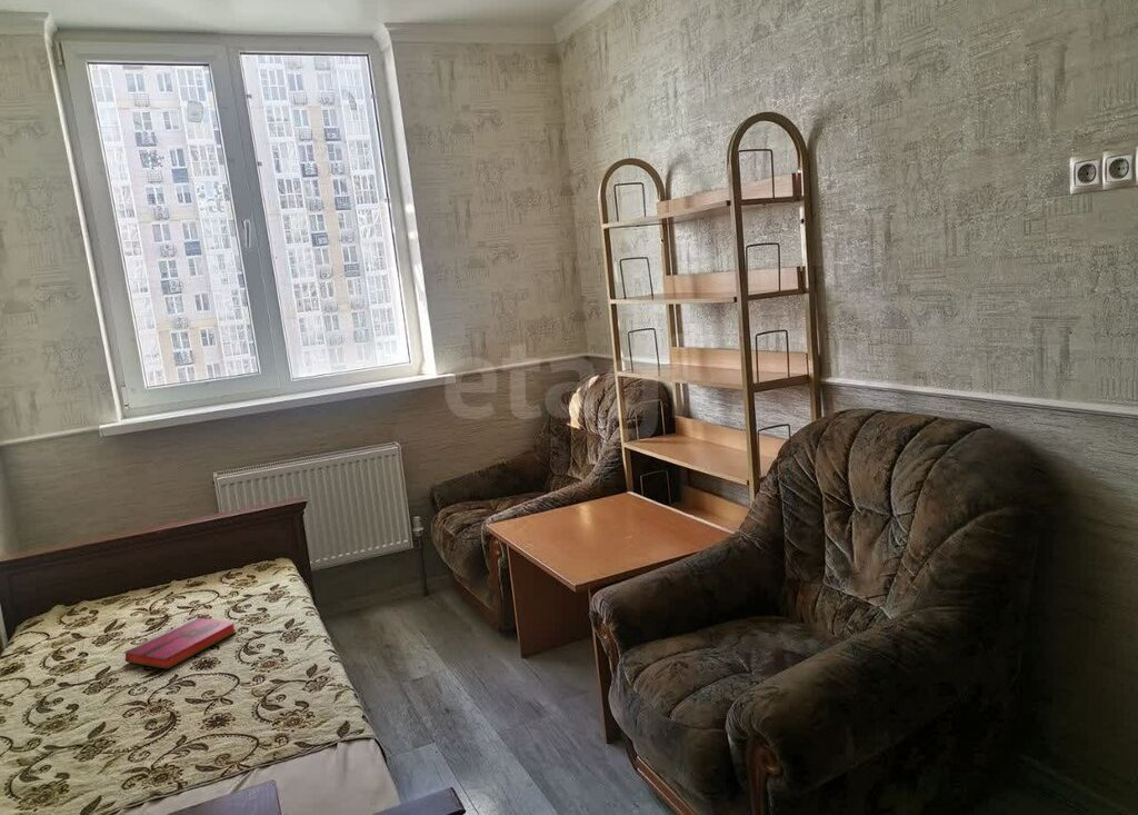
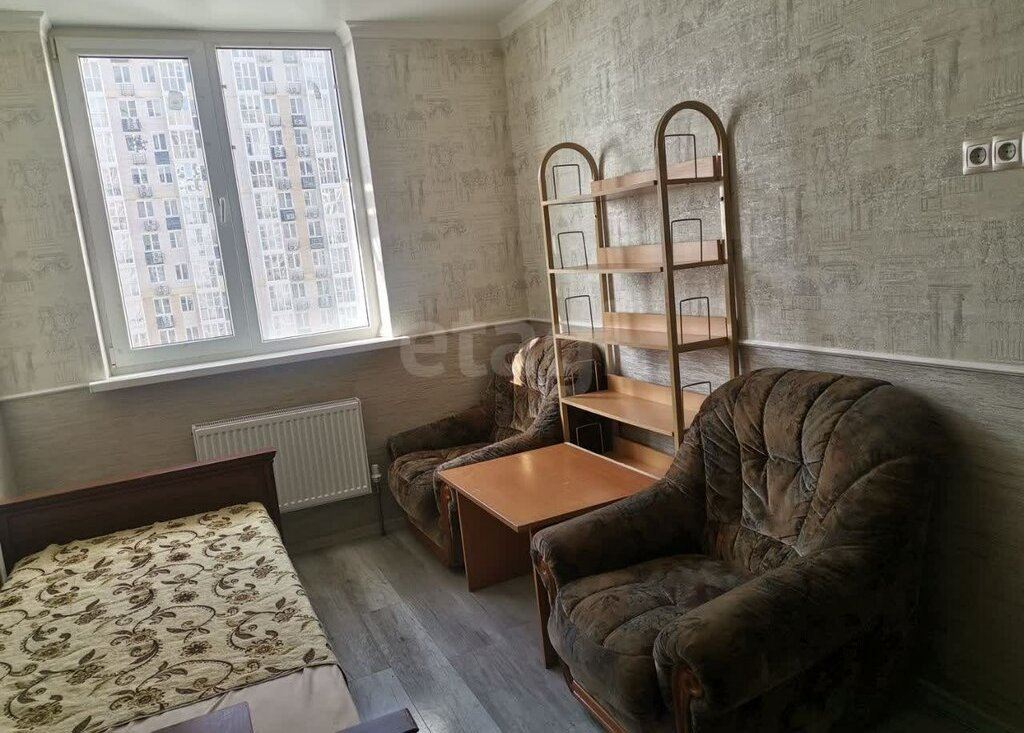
- hardback book (182, 642)
